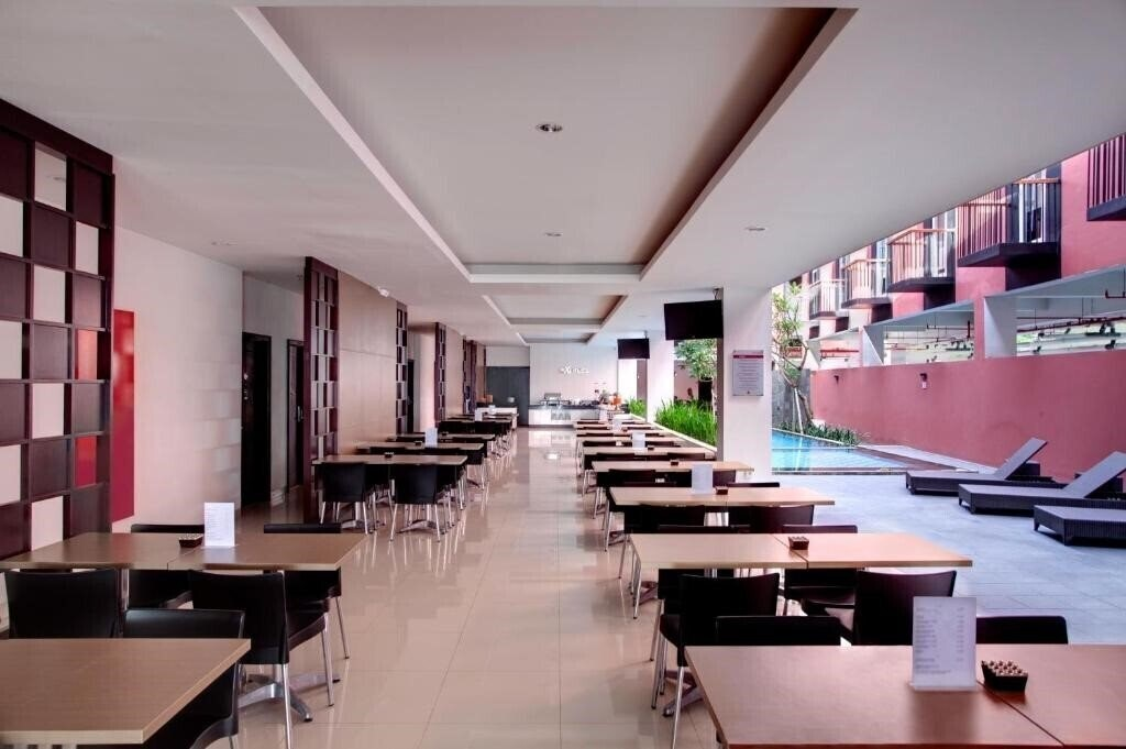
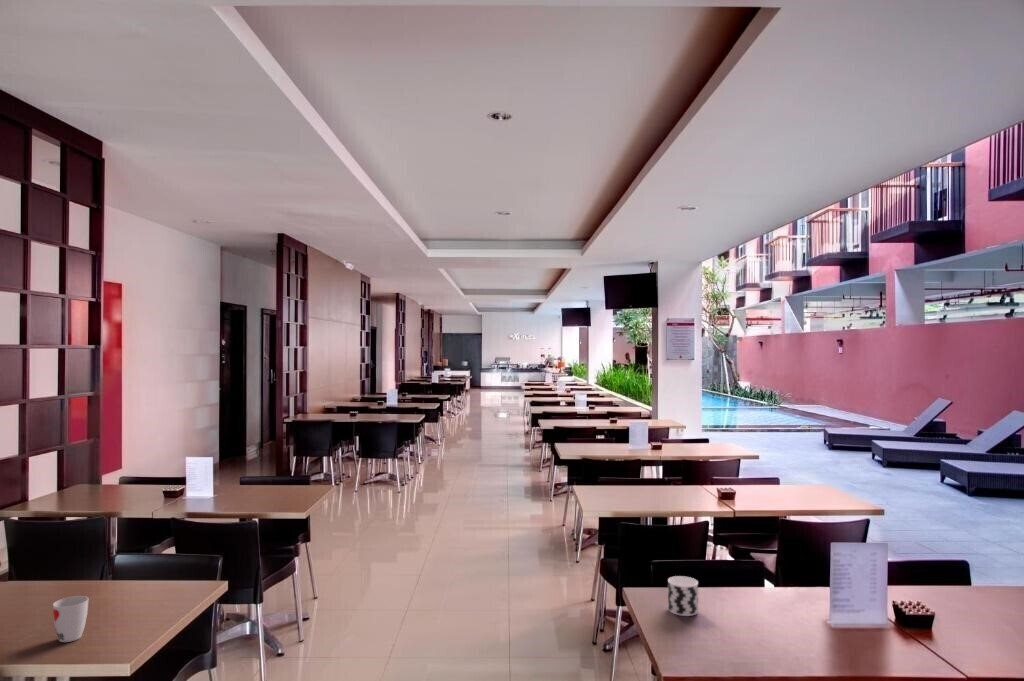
+ cup (70, 619)
+ cup (680, 593)
